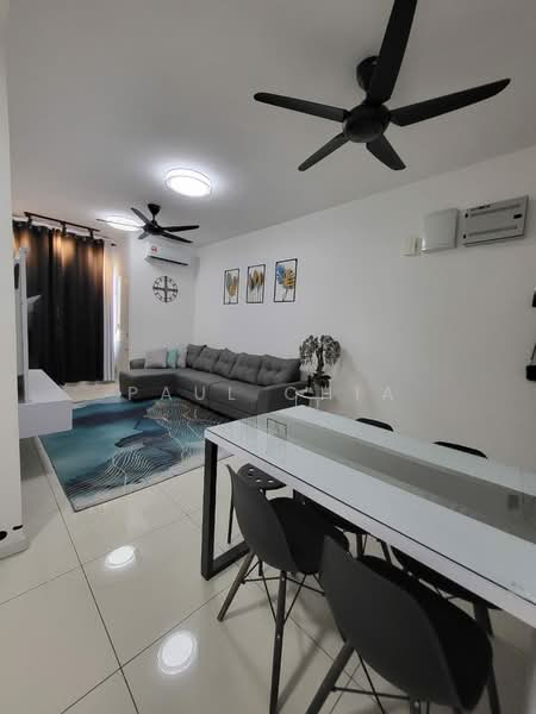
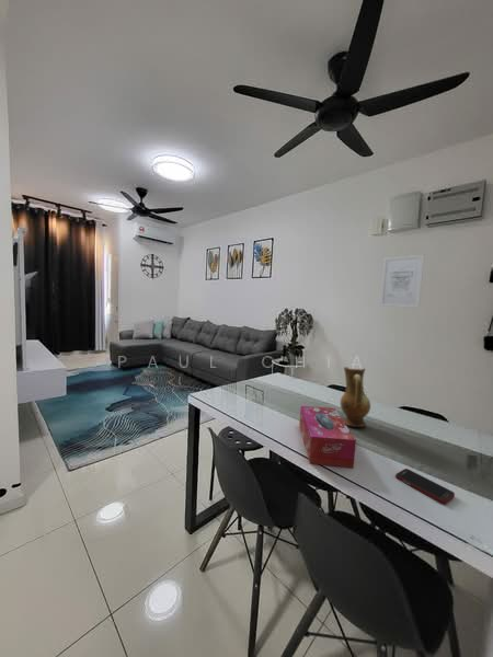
+ cell phone (423, 484)
+ wall art (400, 281)
+ tissue box (323, 433)
+ ceramic jug (356, 396)
